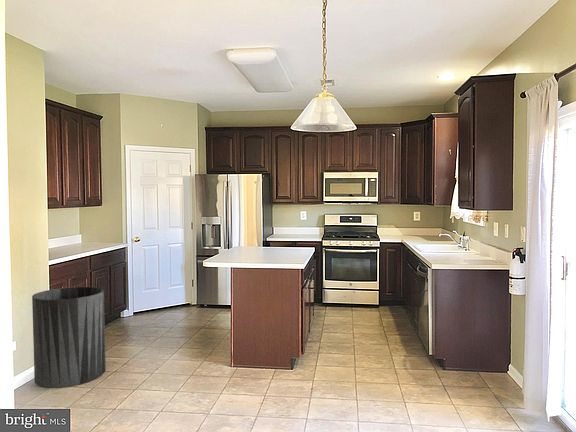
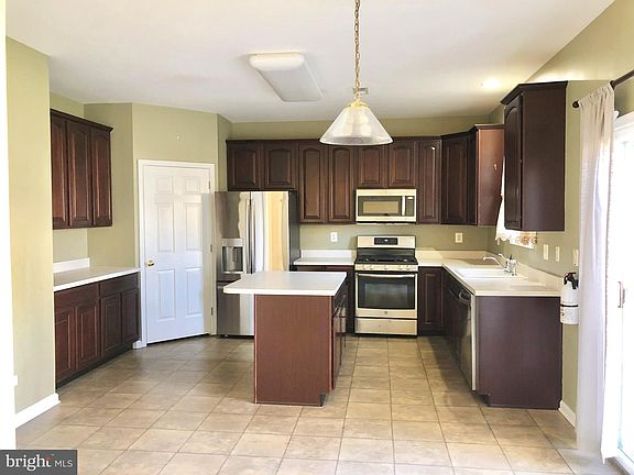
- trash can (70, 333)
